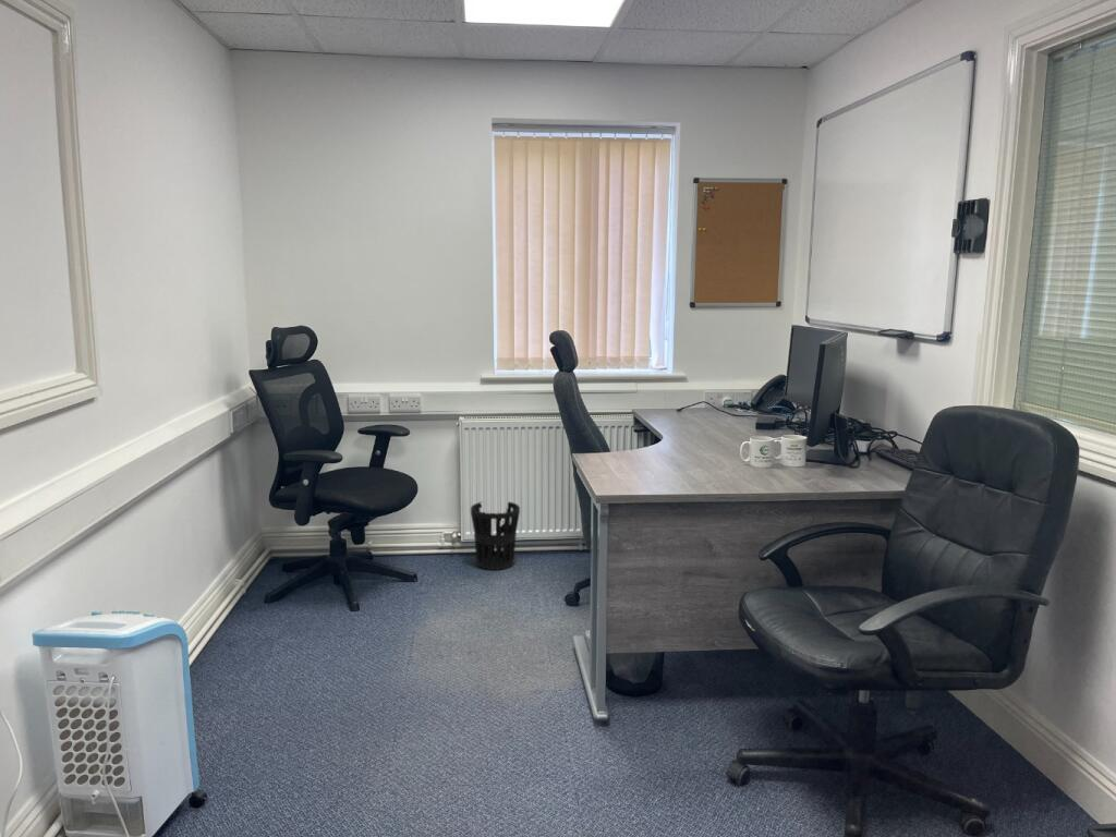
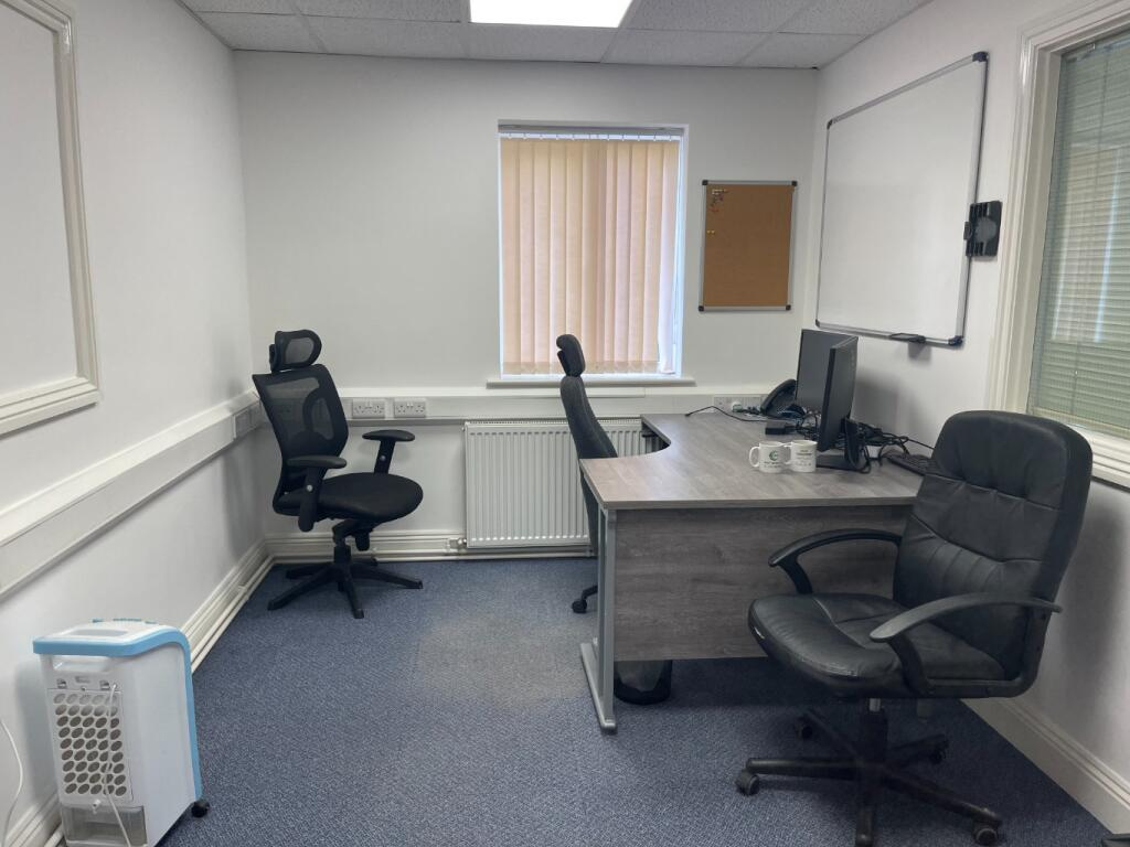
- wastebasket (495, 535)
